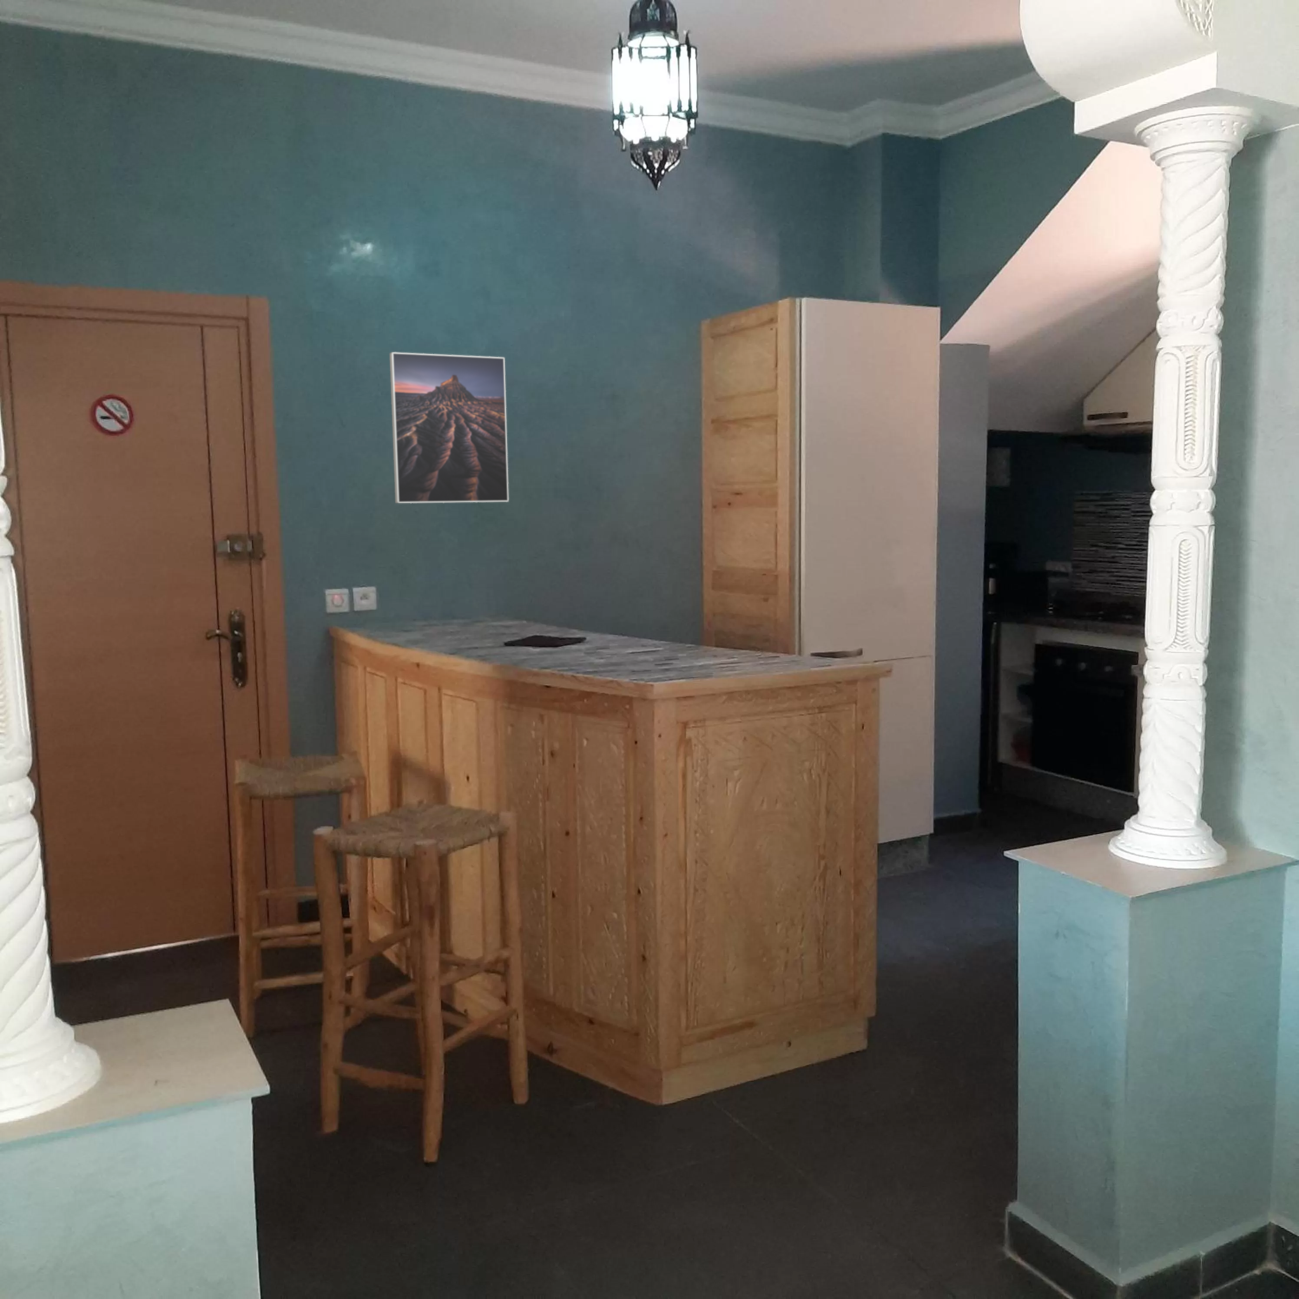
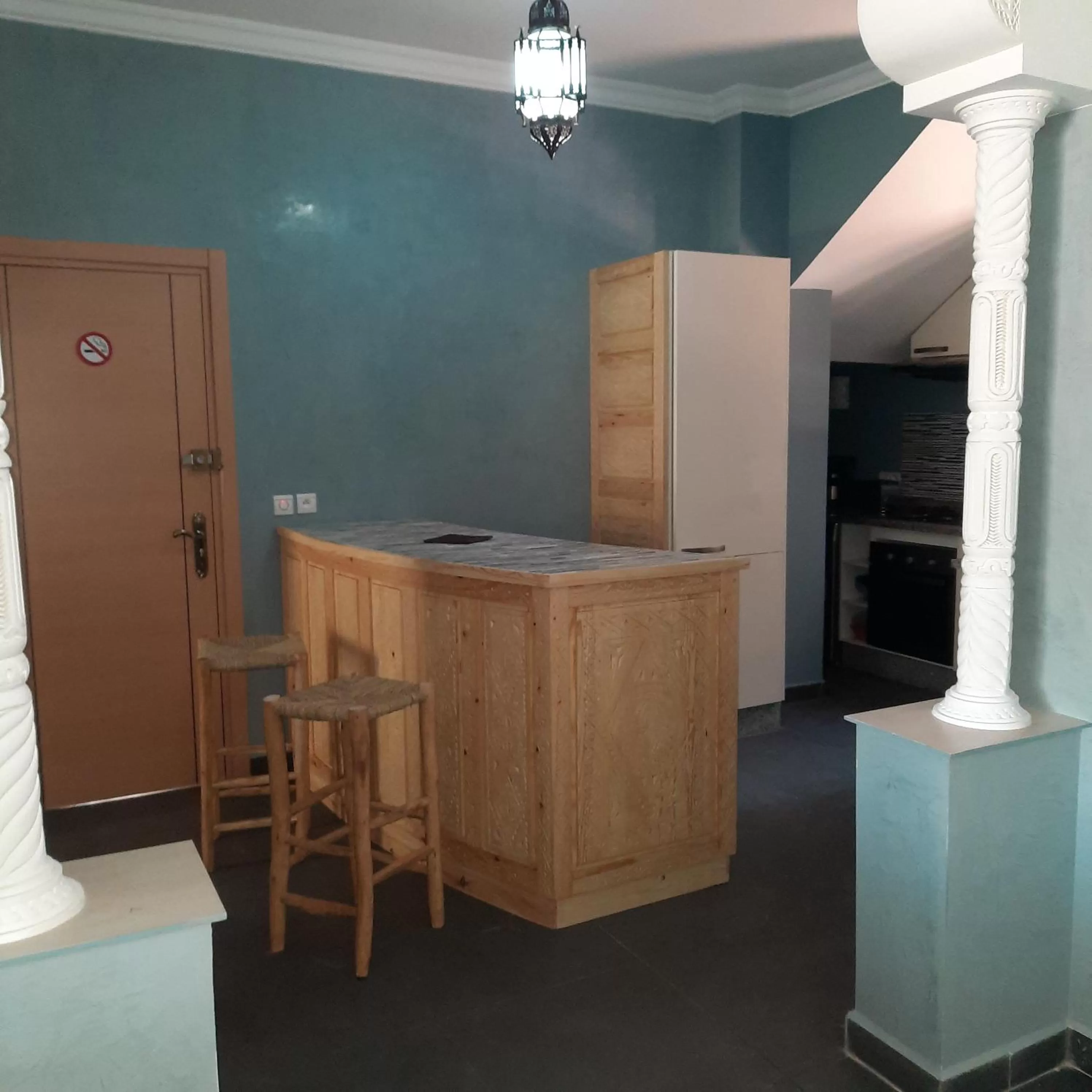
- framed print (450, 429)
